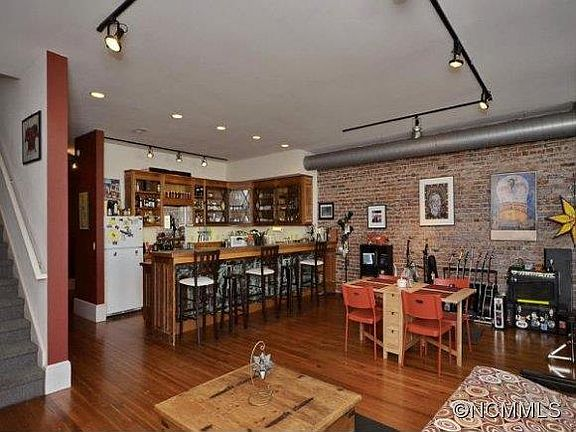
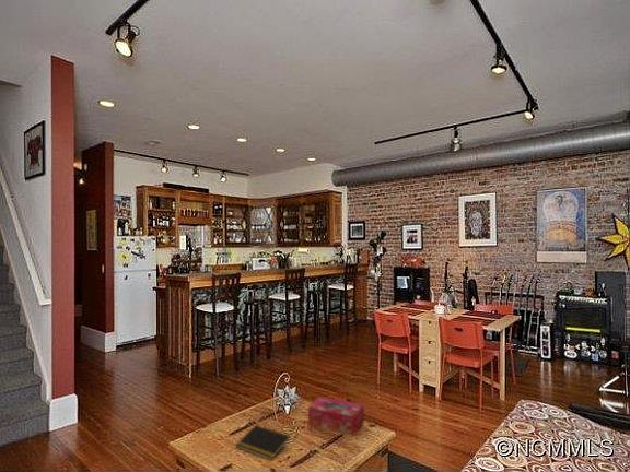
+ tissue box (336, 414)
+ notepad (262, 441)
